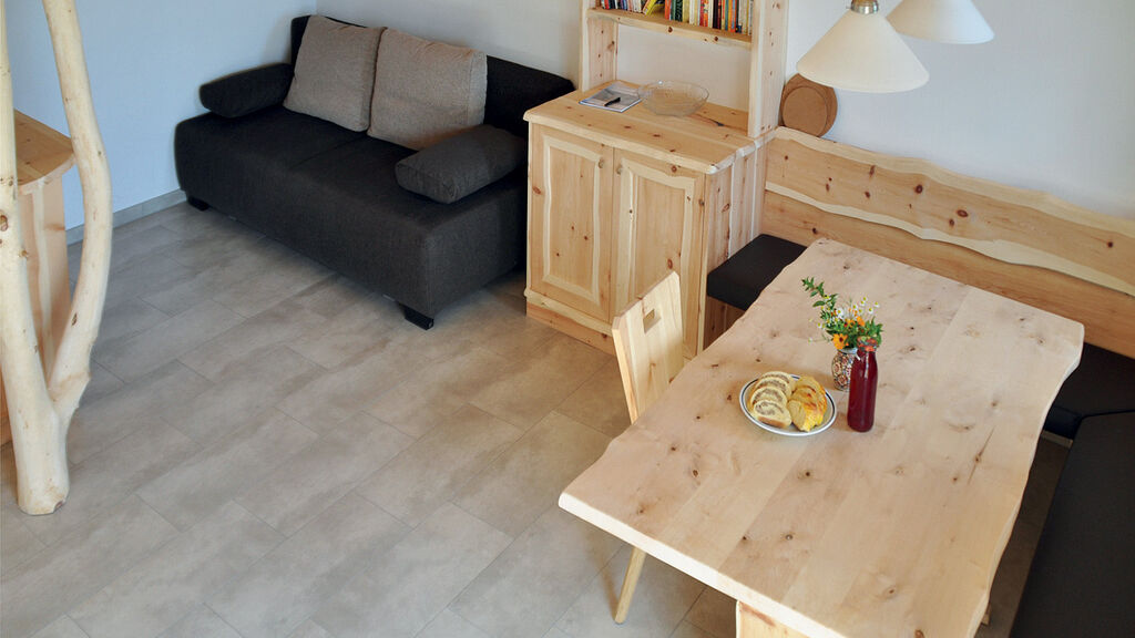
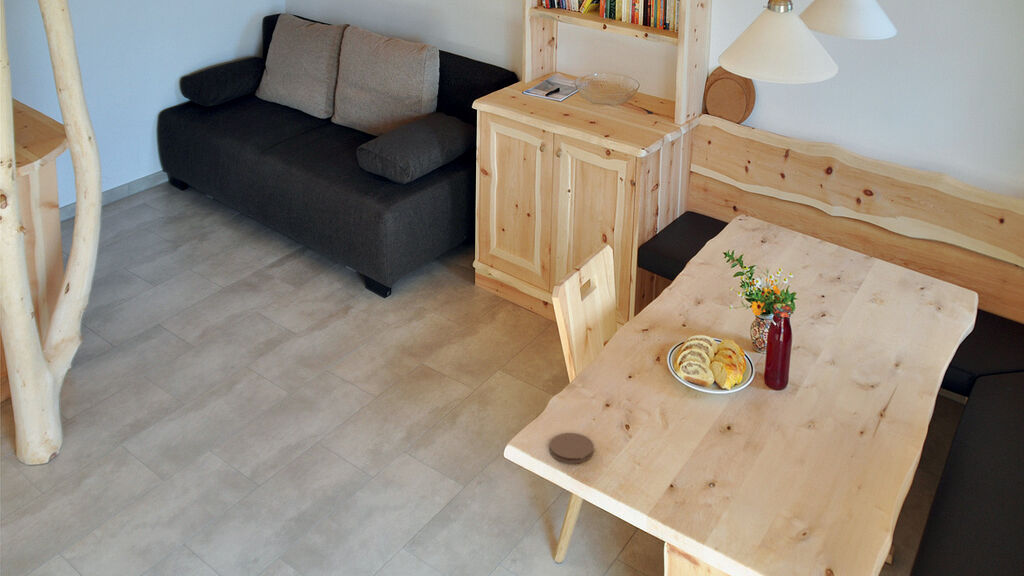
+ coaster (571, 447)
